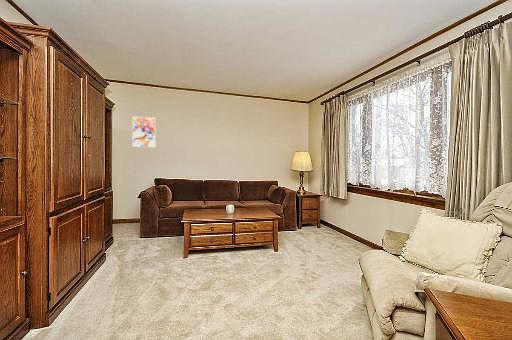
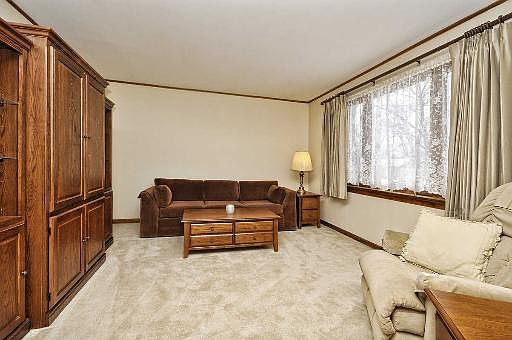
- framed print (144, 132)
